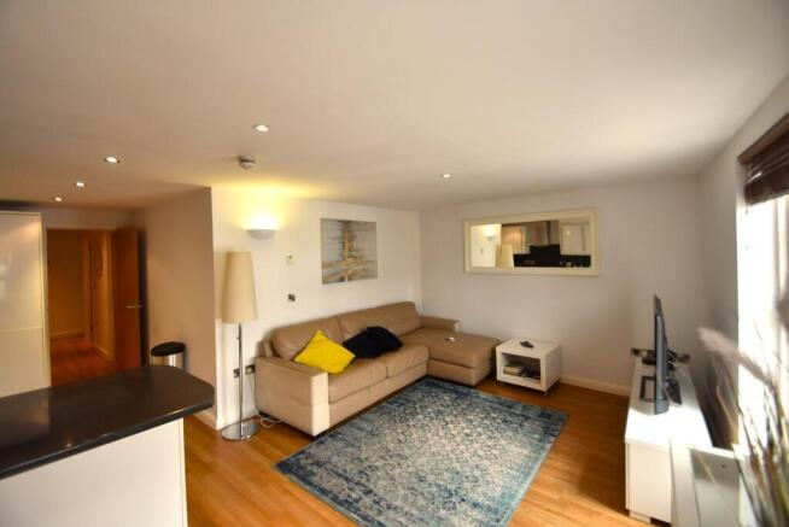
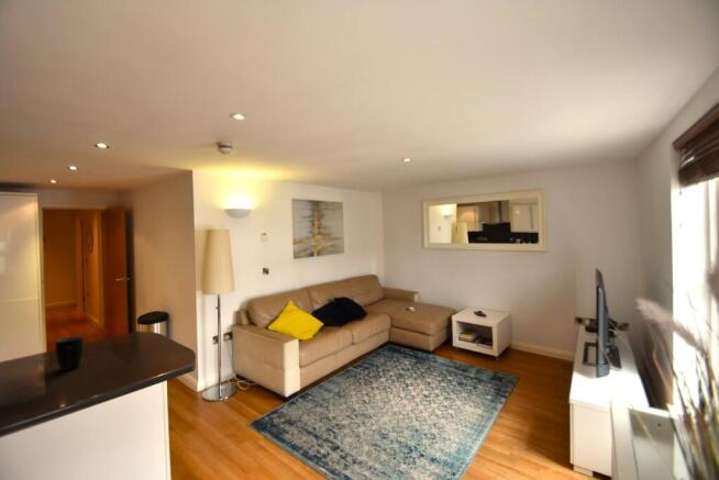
+ mug (69, 355)
